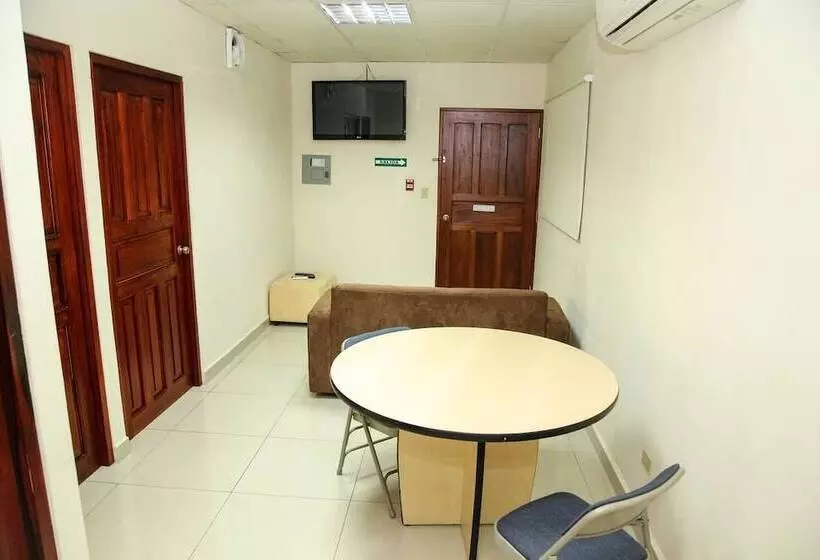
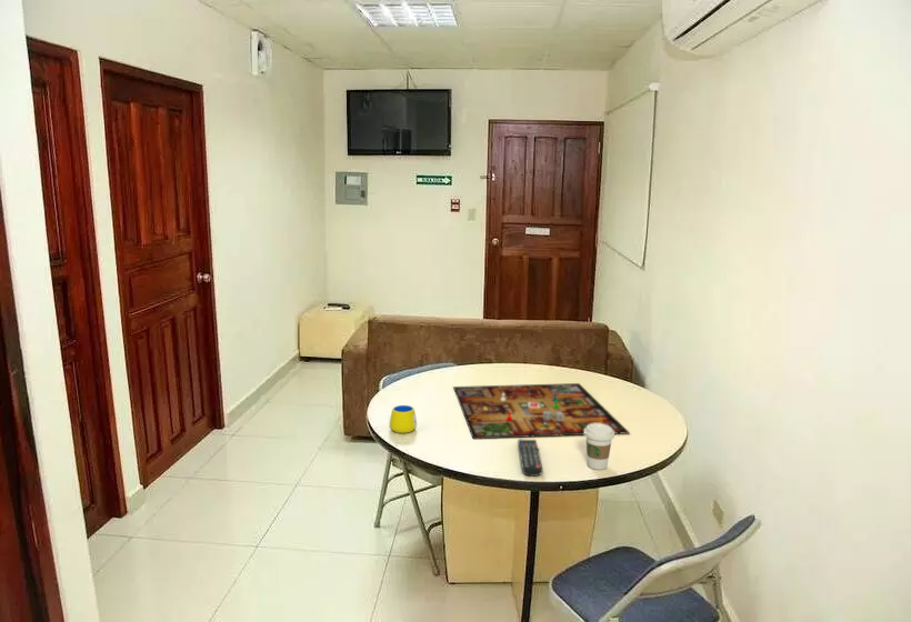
+ mug (402, 417)
+ gameboard (532, 402)
+ remote control (529, 455)
+ coffee cup (598, 447)
